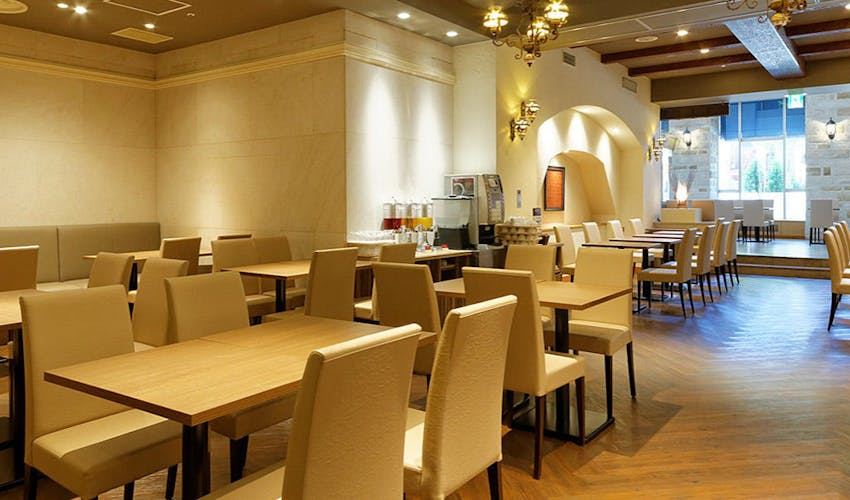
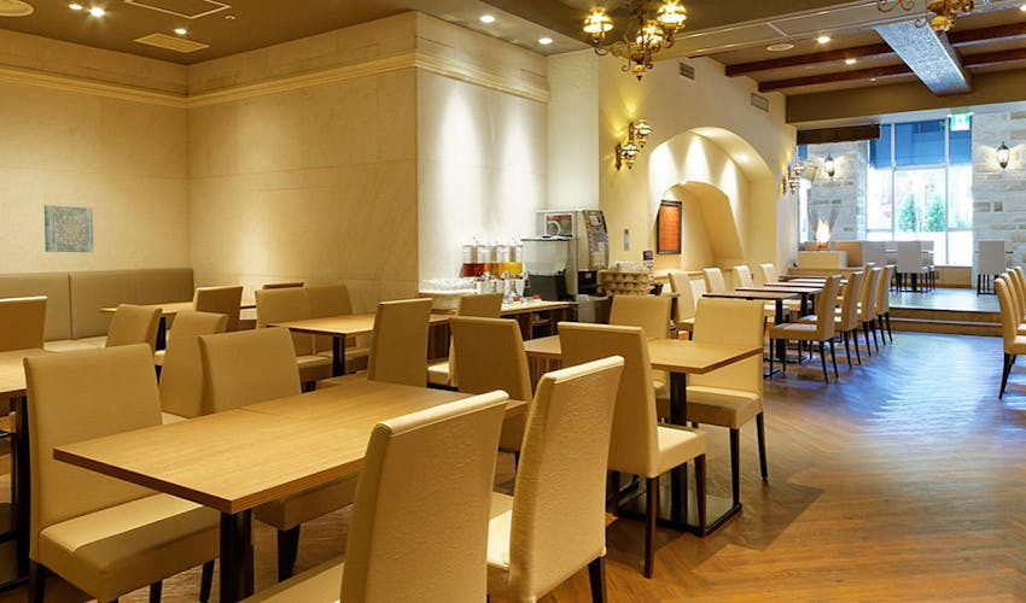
+ wall art (69, 229)
